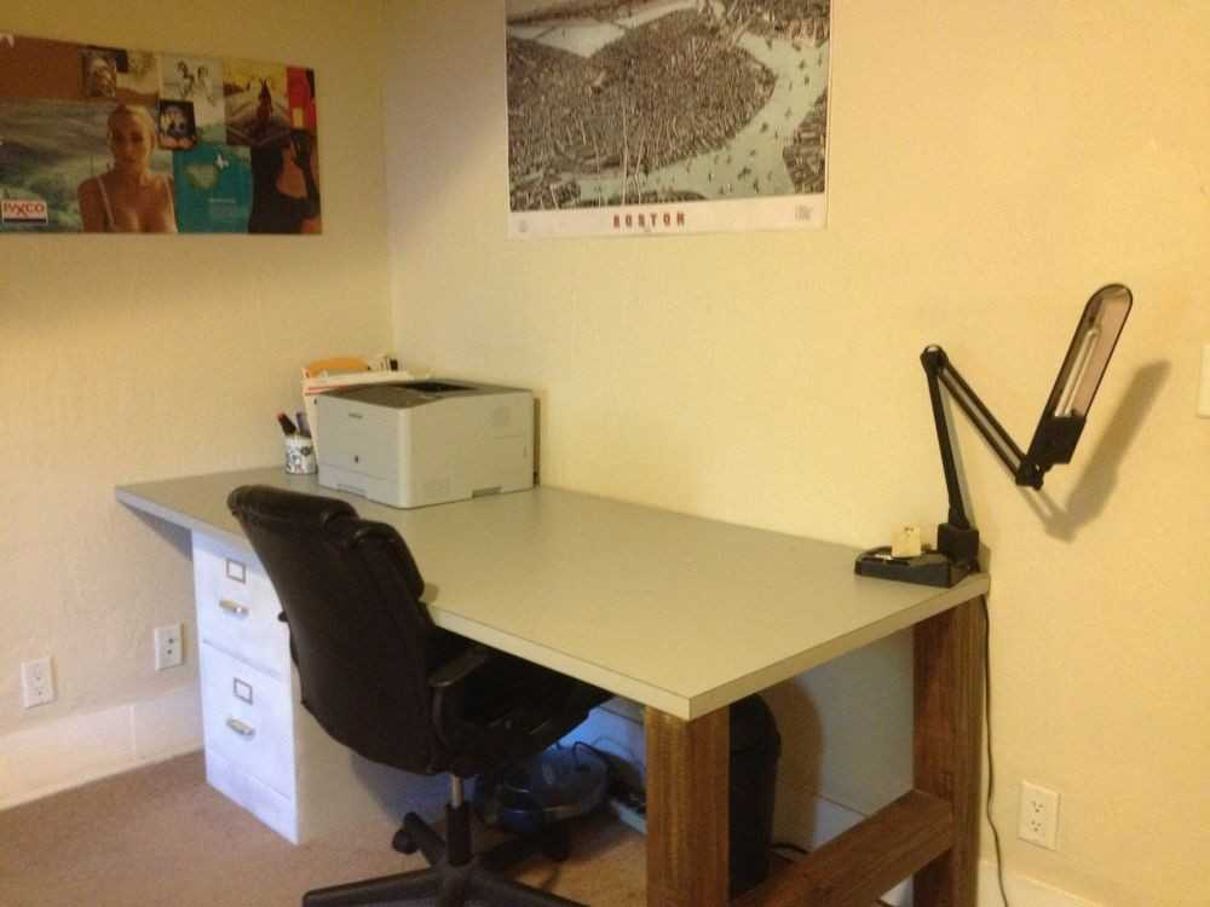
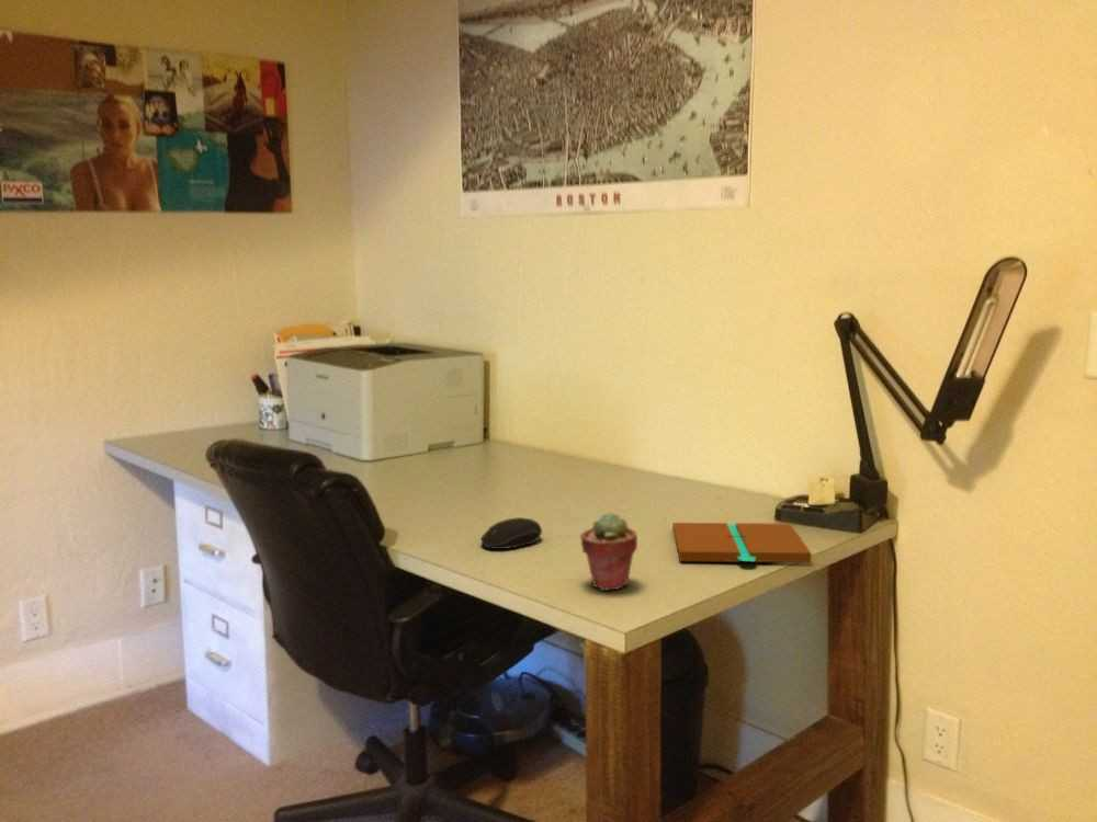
+ book (737, 540)
+ potted succulent (609, 548)
+ computer mouse (511, 530)
